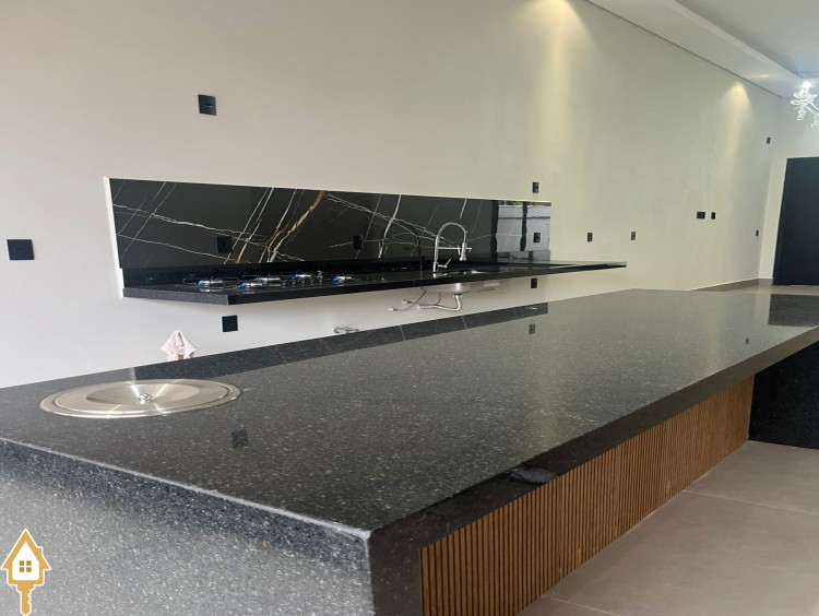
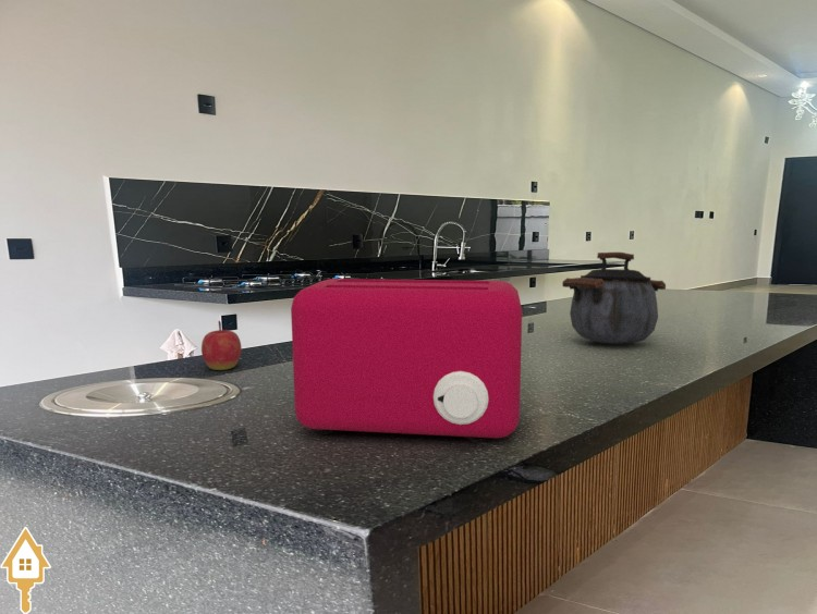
+ kettle (615, 297)
+ apple (221, 344)
+ toaster (408, 358)
